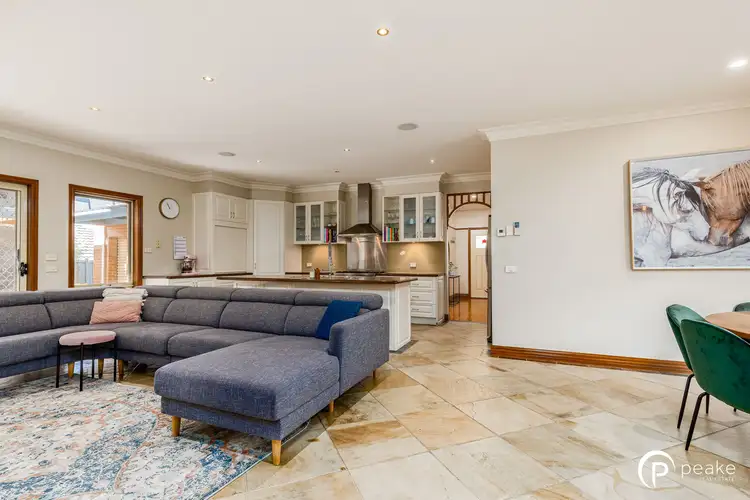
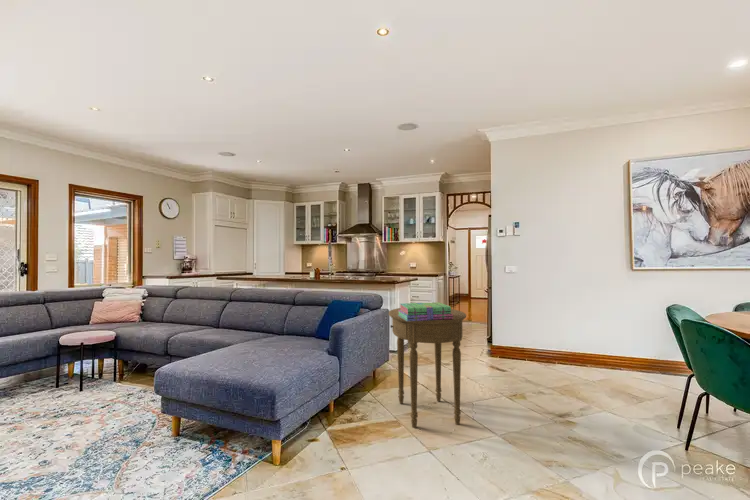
+ side table (435, 362)
+ stack of books (424, 310)
